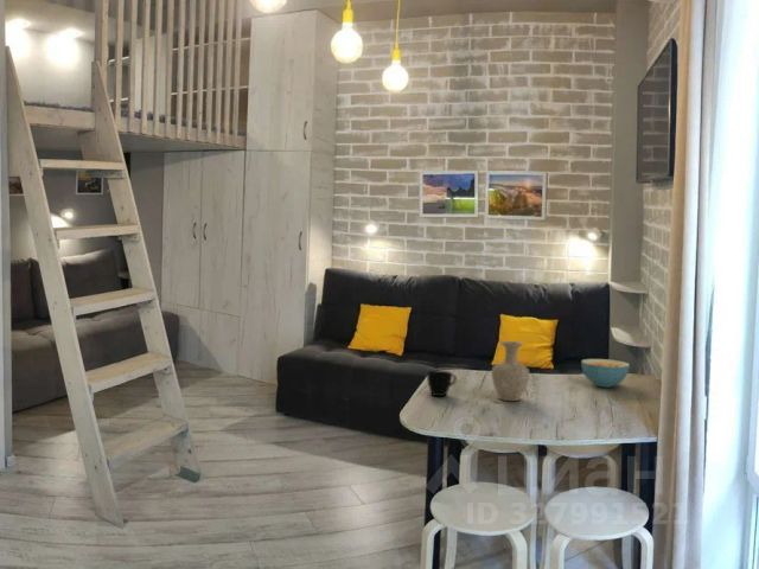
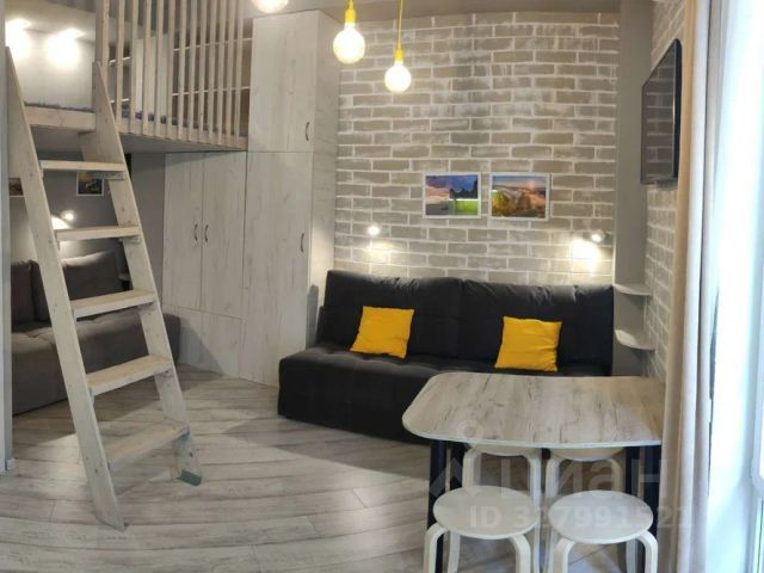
- cup (440, 383)
- cereal bowl (605, 373)
- vase (510, 370)
